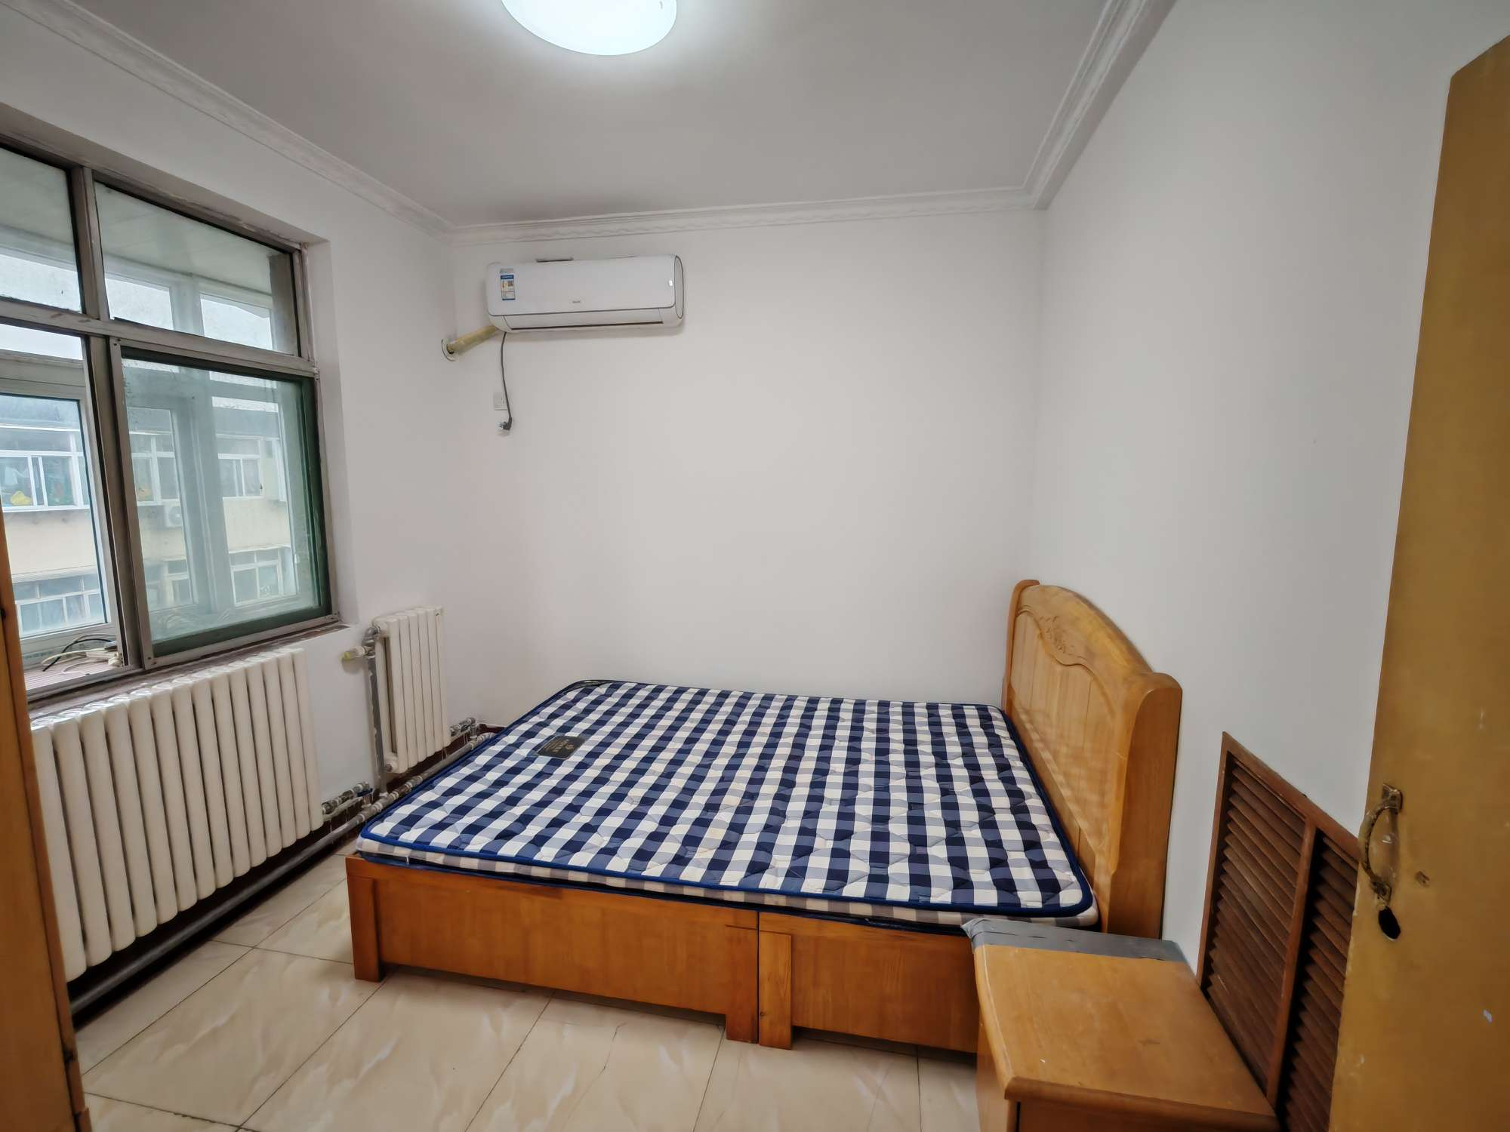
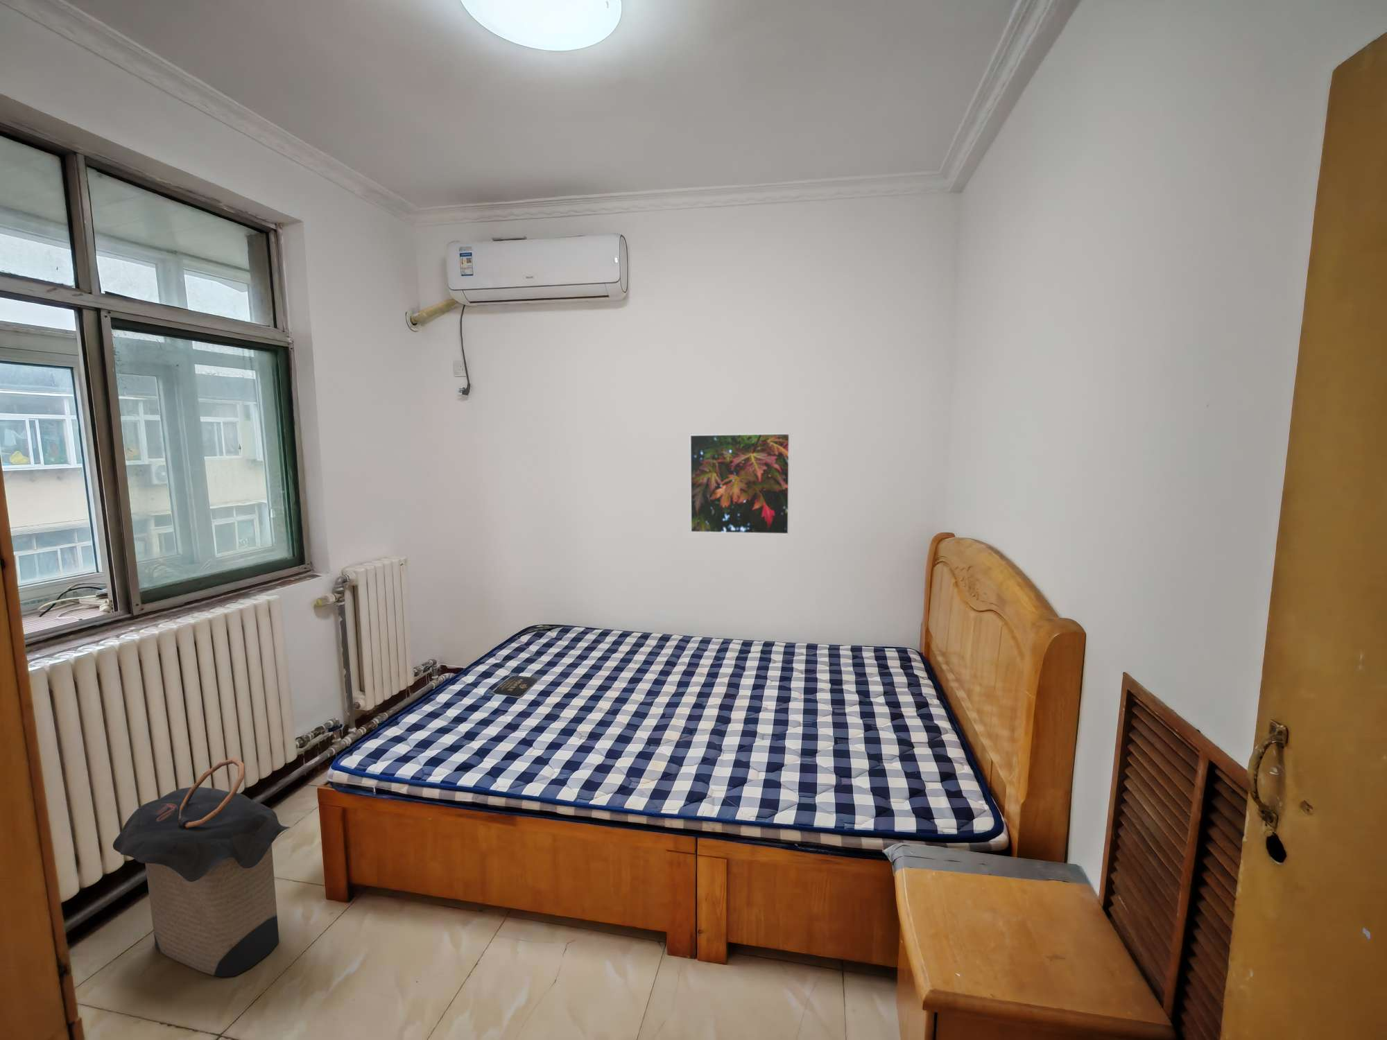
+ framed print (738, 484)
+ laundry hamper (202, 856)
